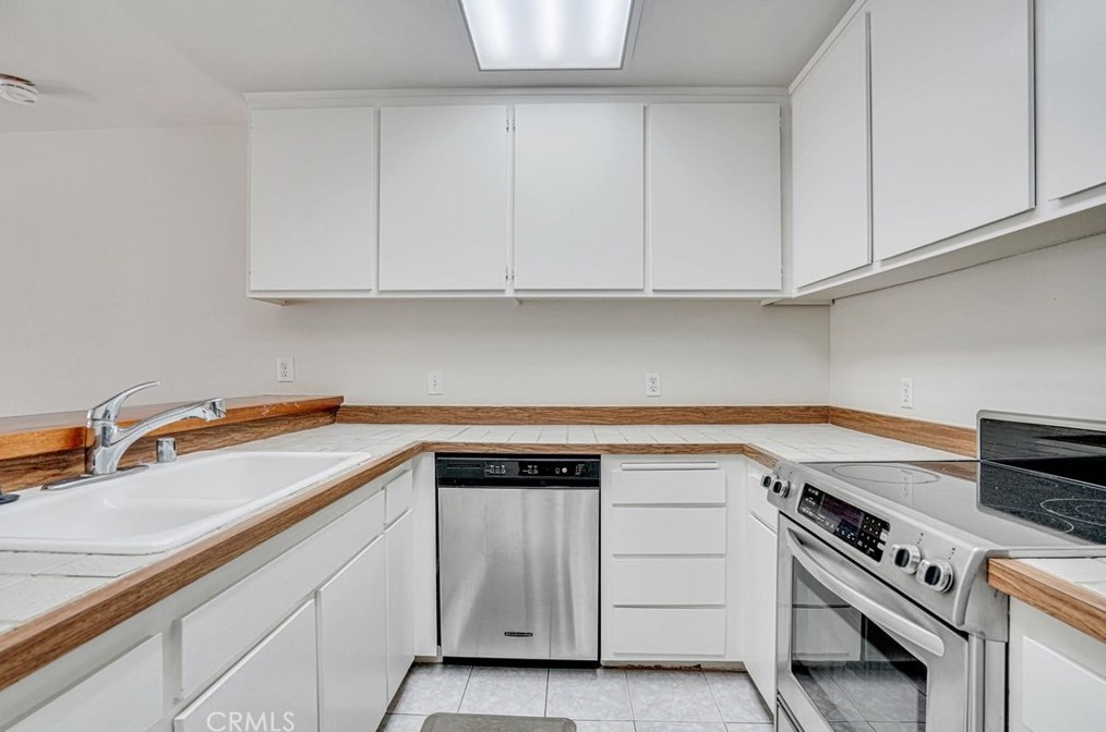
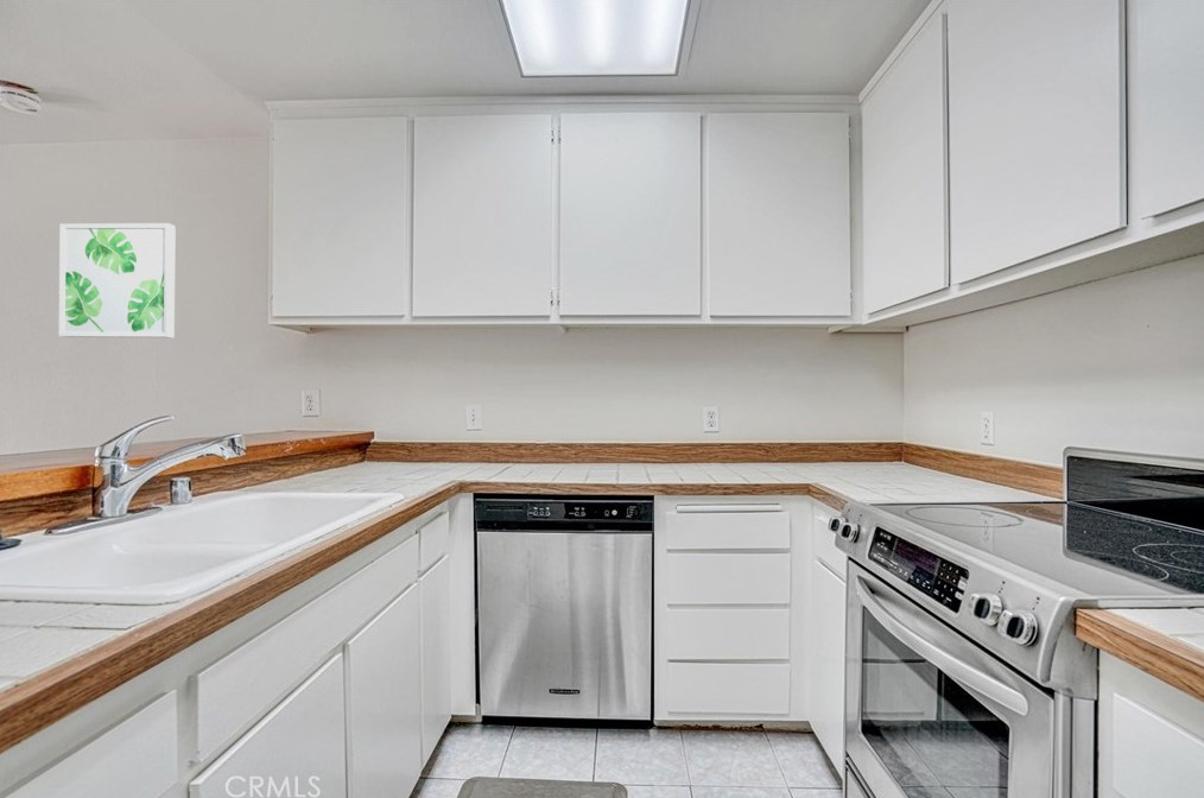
+ wall art (116, 280)
